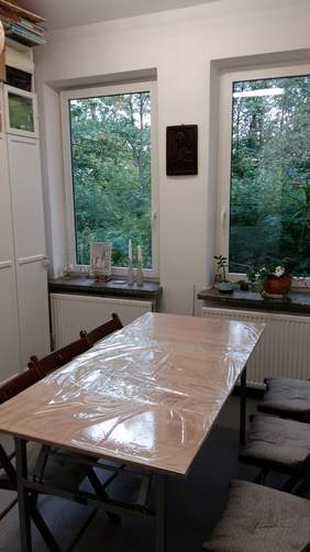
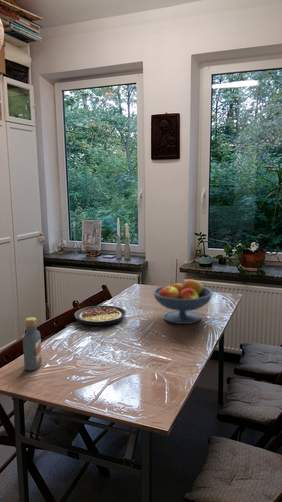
+ fruit bowl (182, 299)
+ vodka (32, 342)
+ plate (100, 314)
